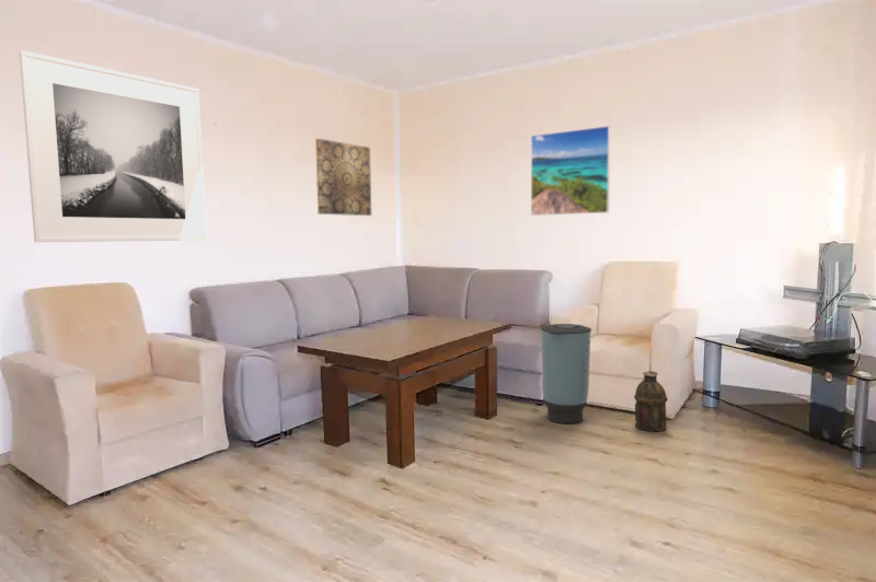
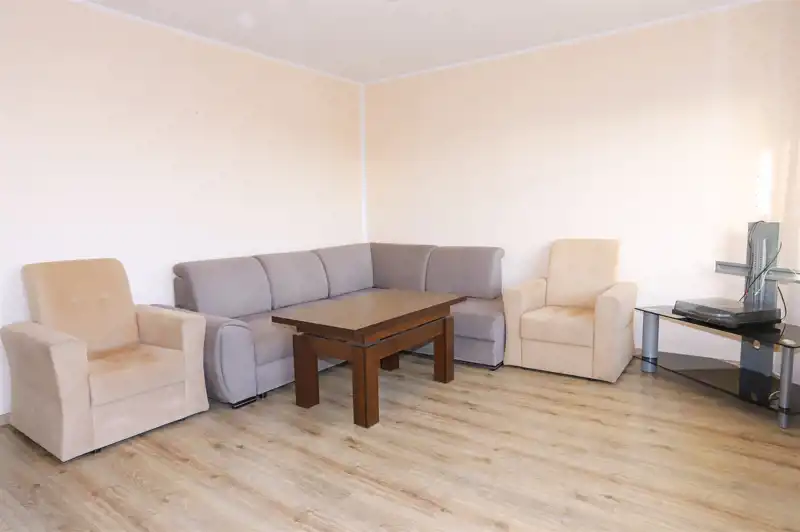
- trash can (566, 371)
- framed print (568, 173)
- wall art (345, 178)
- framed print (125, 158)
- lantern (650, 399)
